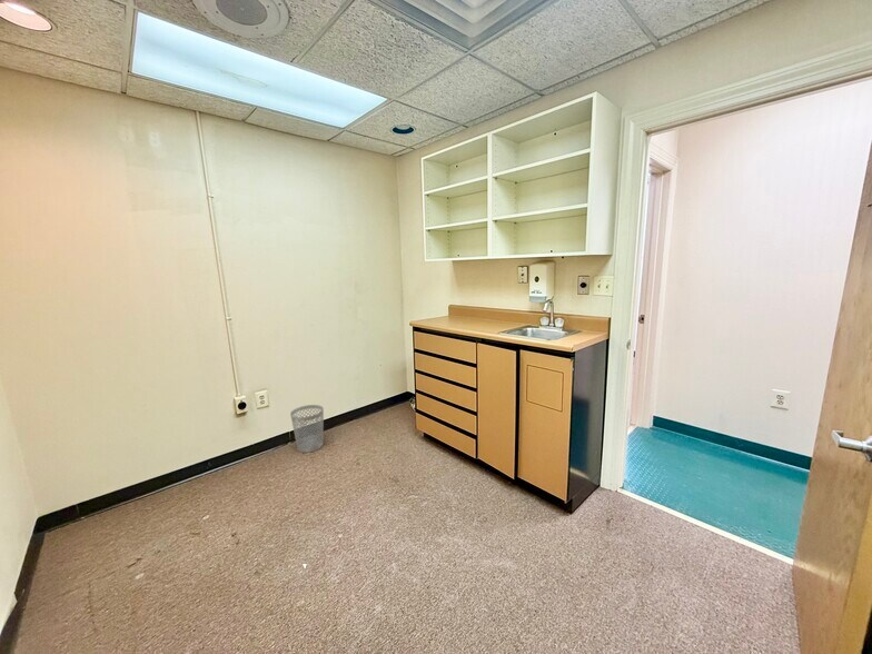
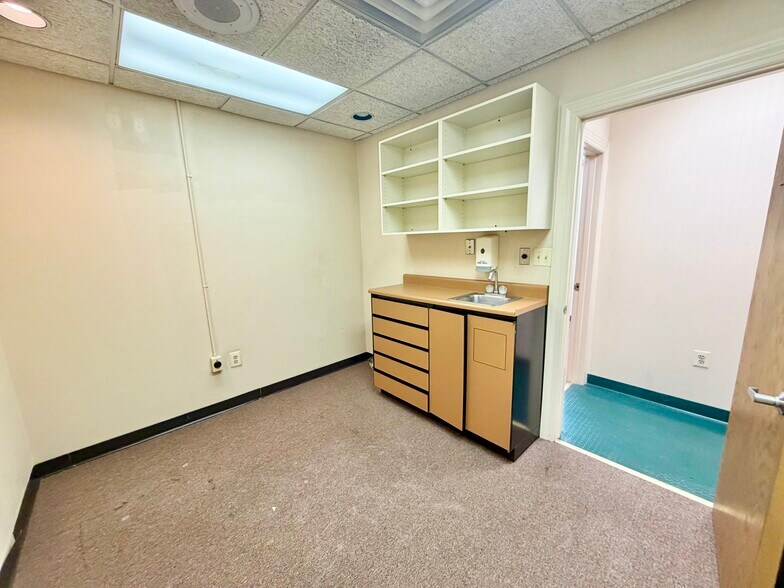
- wastebasket (308, 428)
